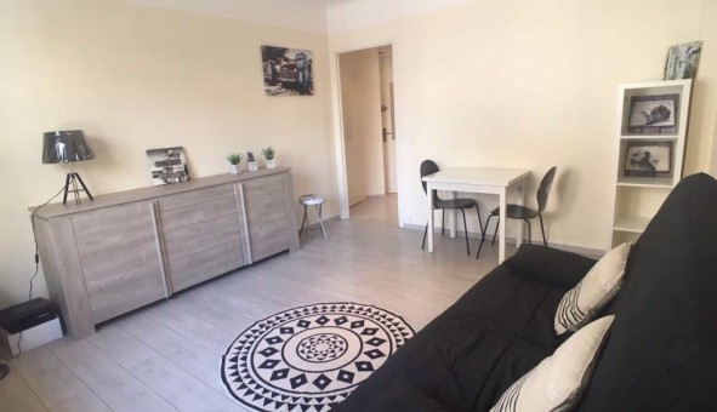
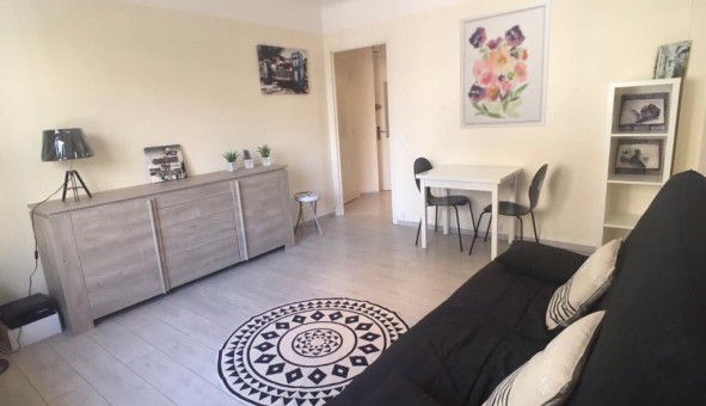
+ wall art (501, 70)
